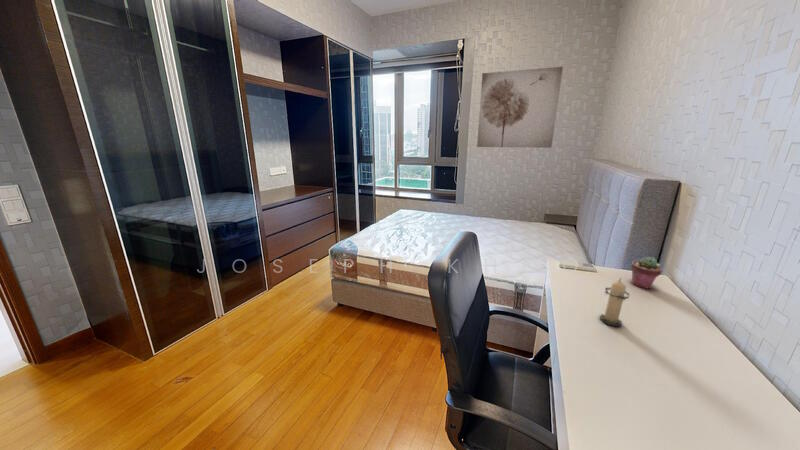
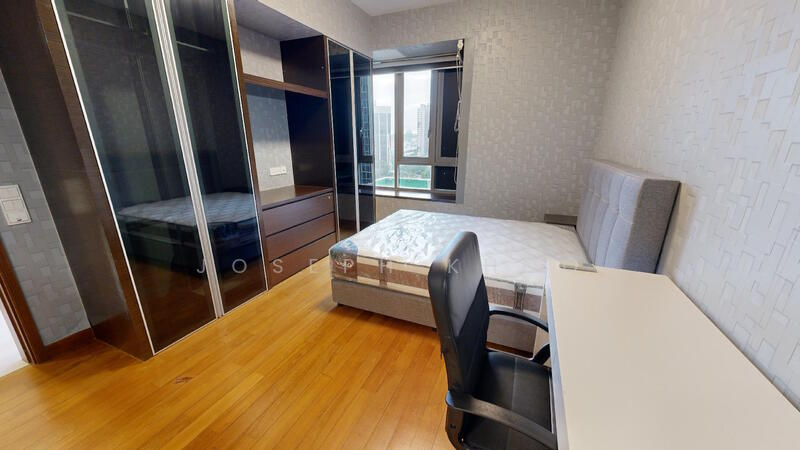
- candle (615, 300)
- potted succulent (645, 271)
- wall art (516, 110)
